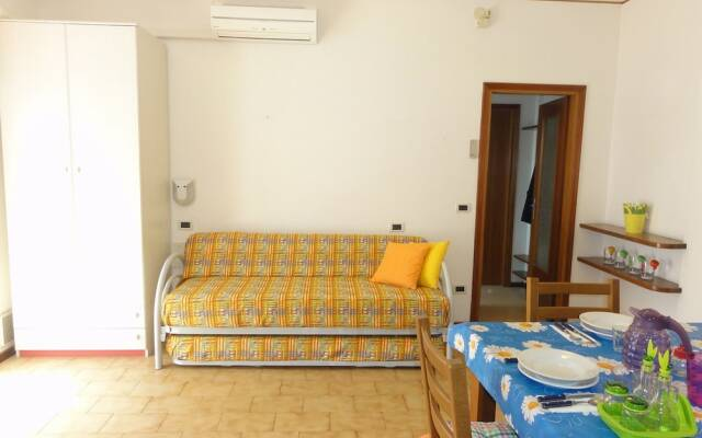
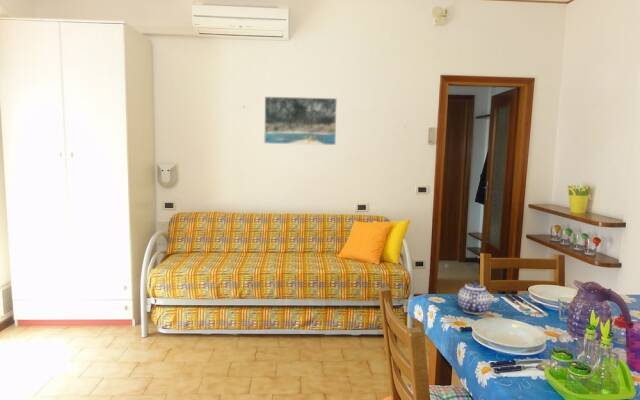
+ teapot (474, 296)
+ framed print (300, 121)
